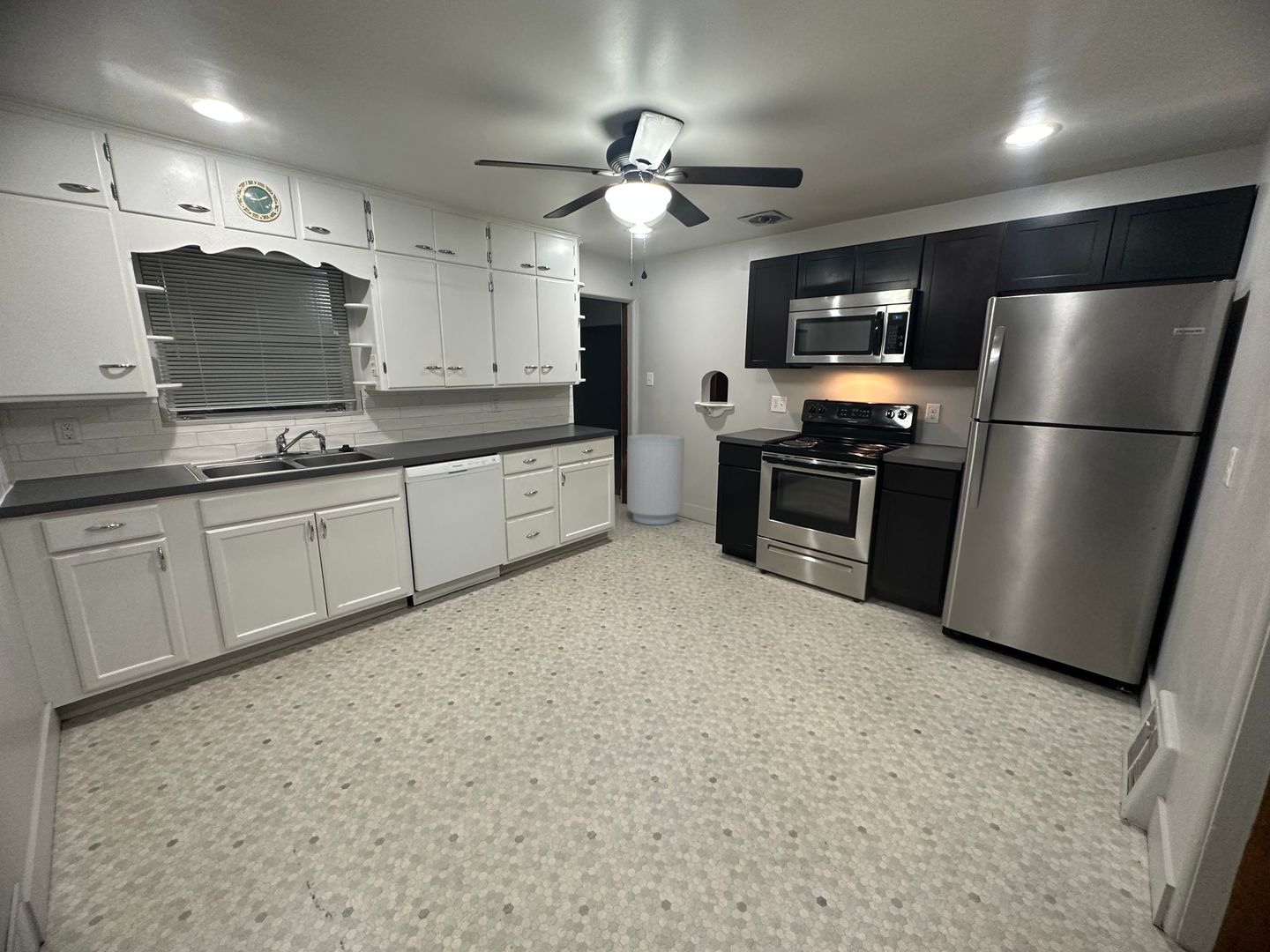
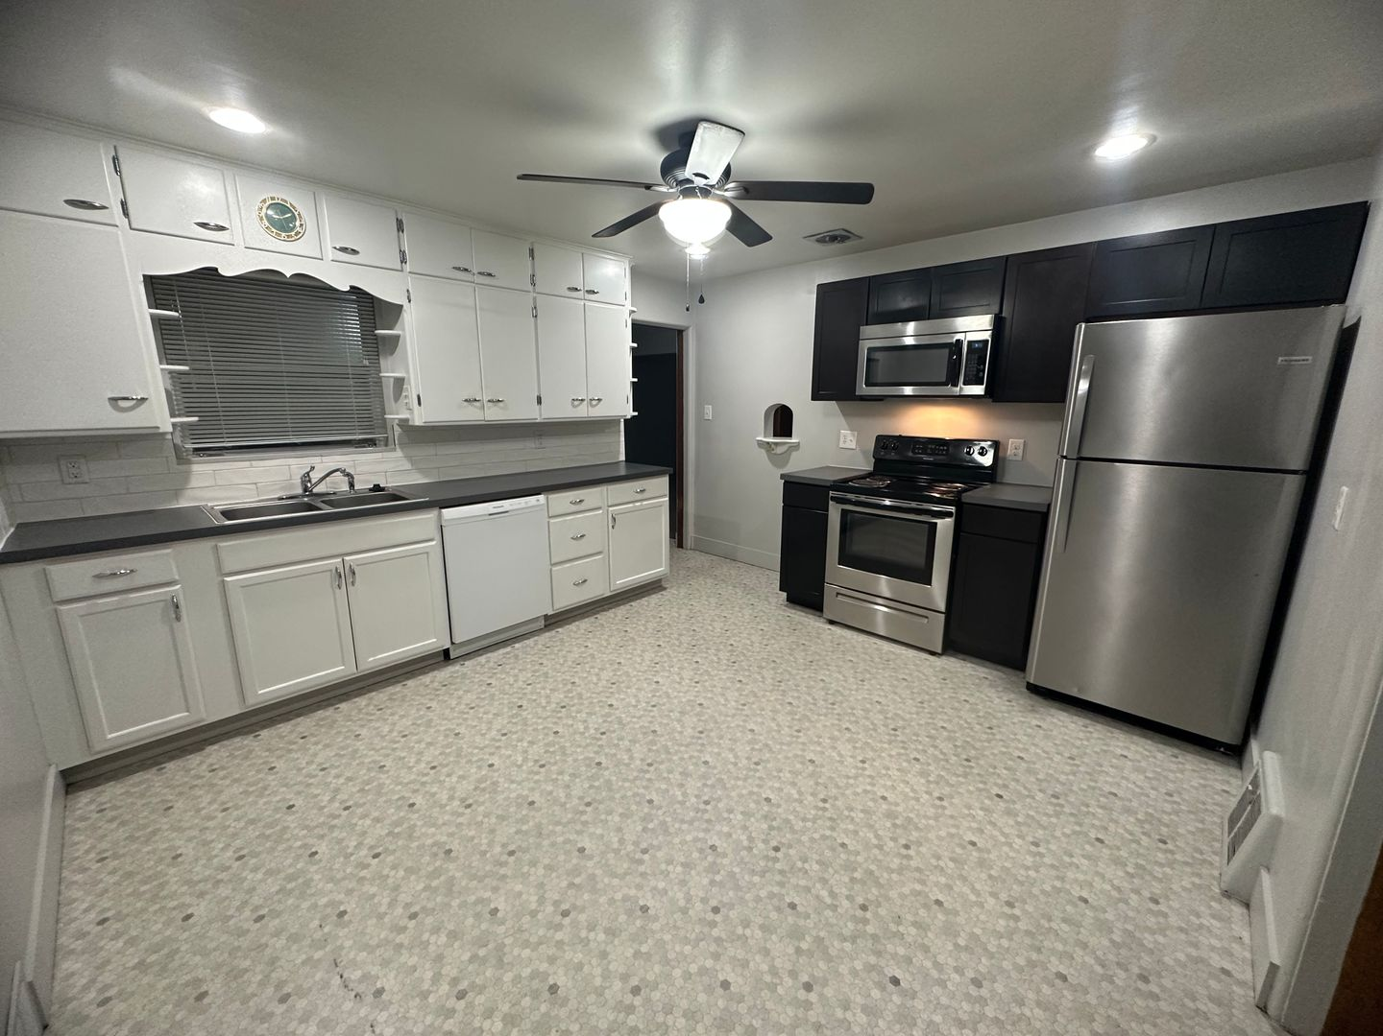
- trash can (655, 478)
